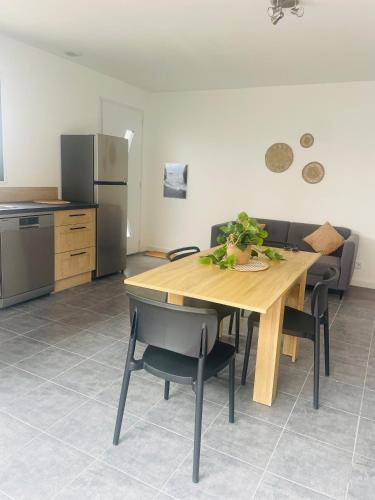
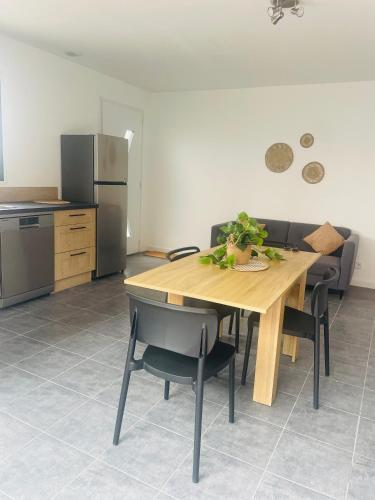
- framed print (175, 181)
